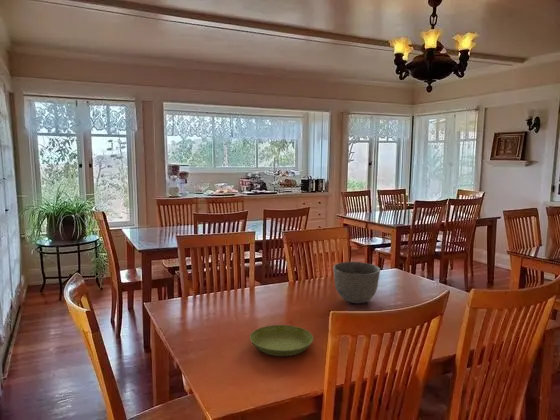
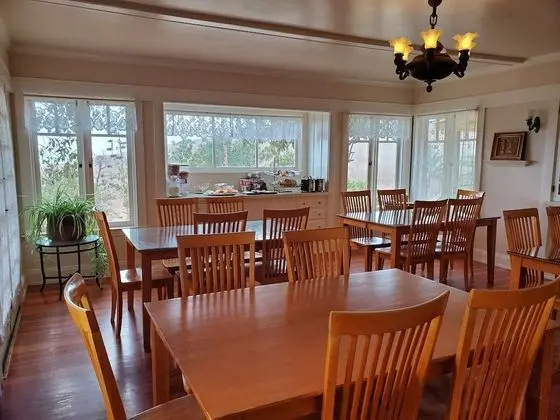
- saucer (281, 341)
- bowl (355, 283)
